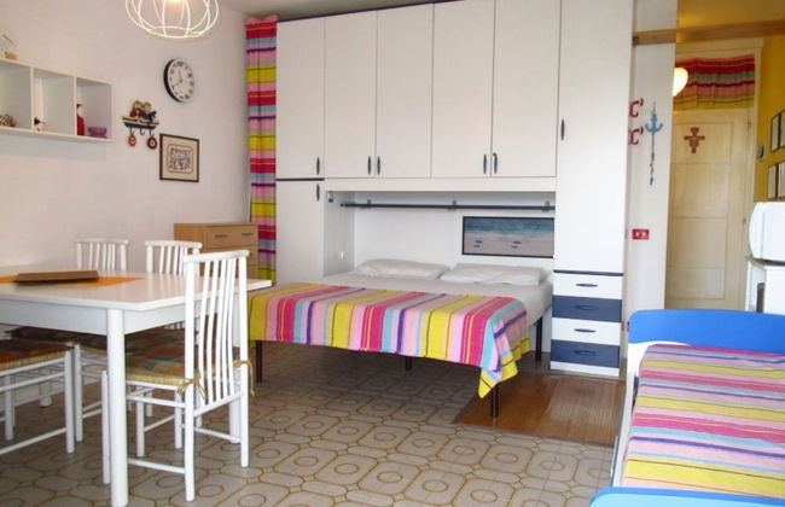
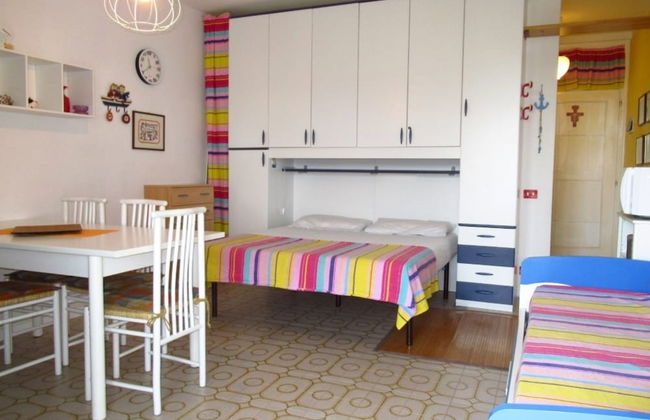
- wall art (517, 237)
